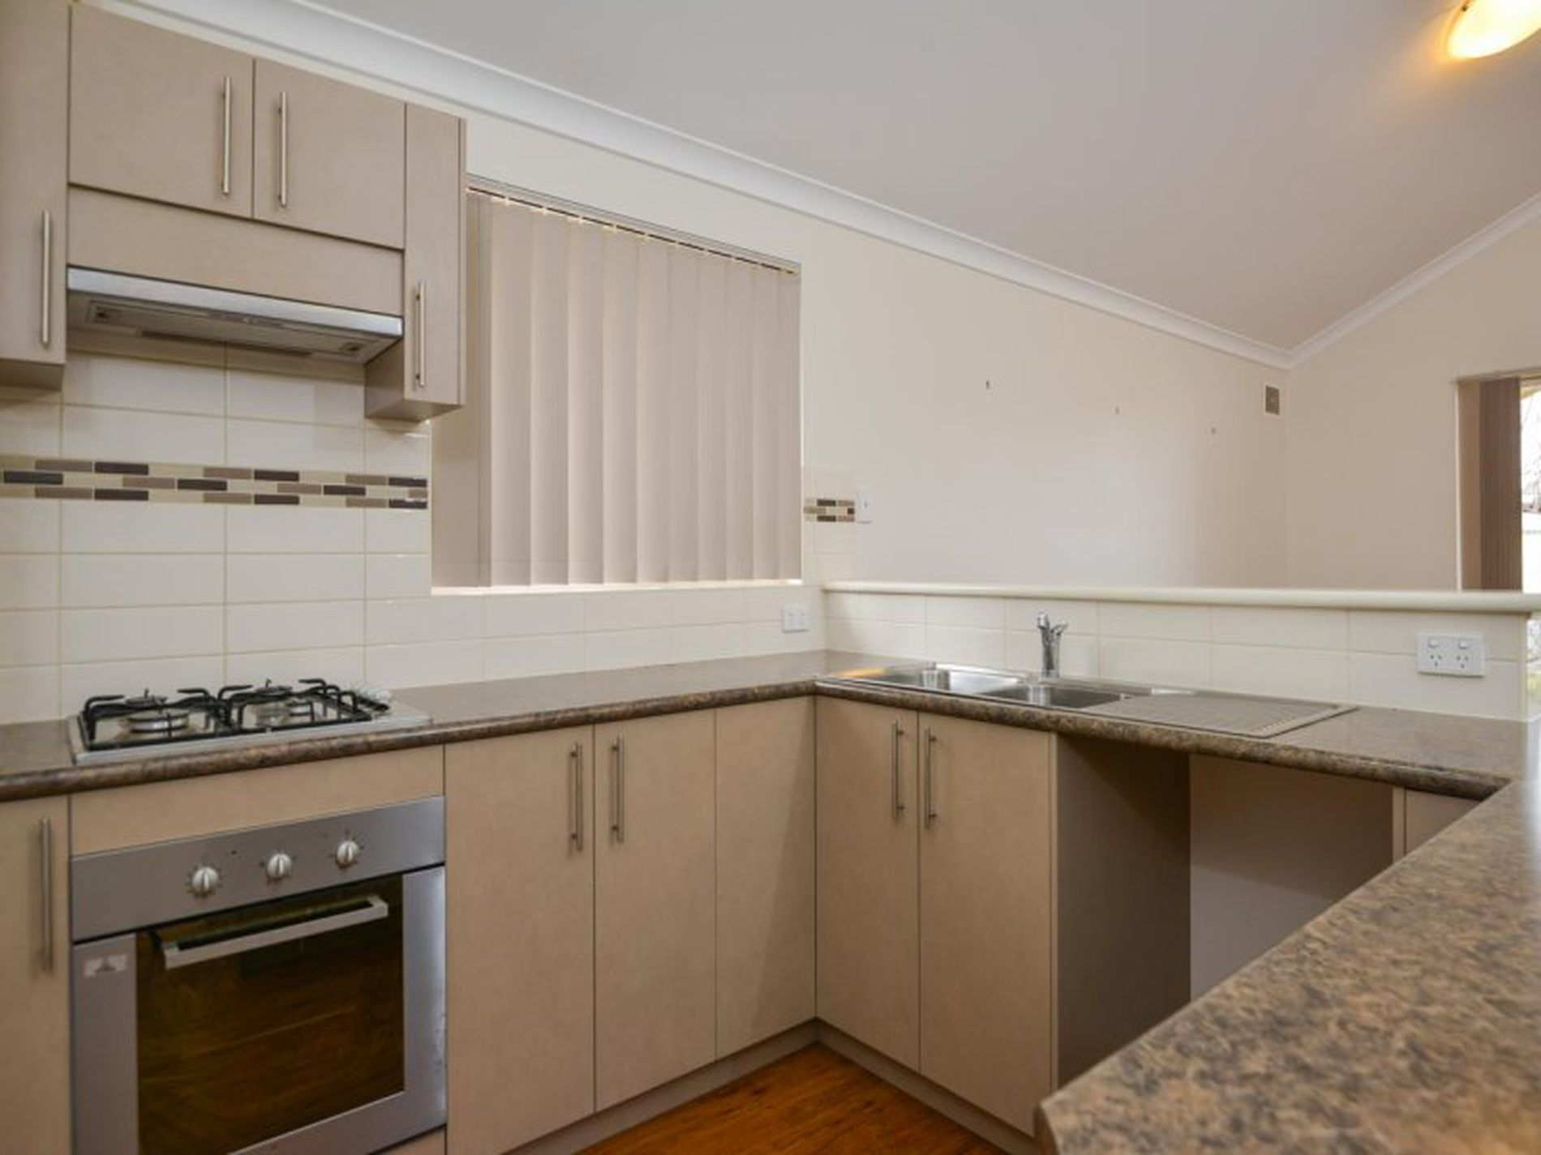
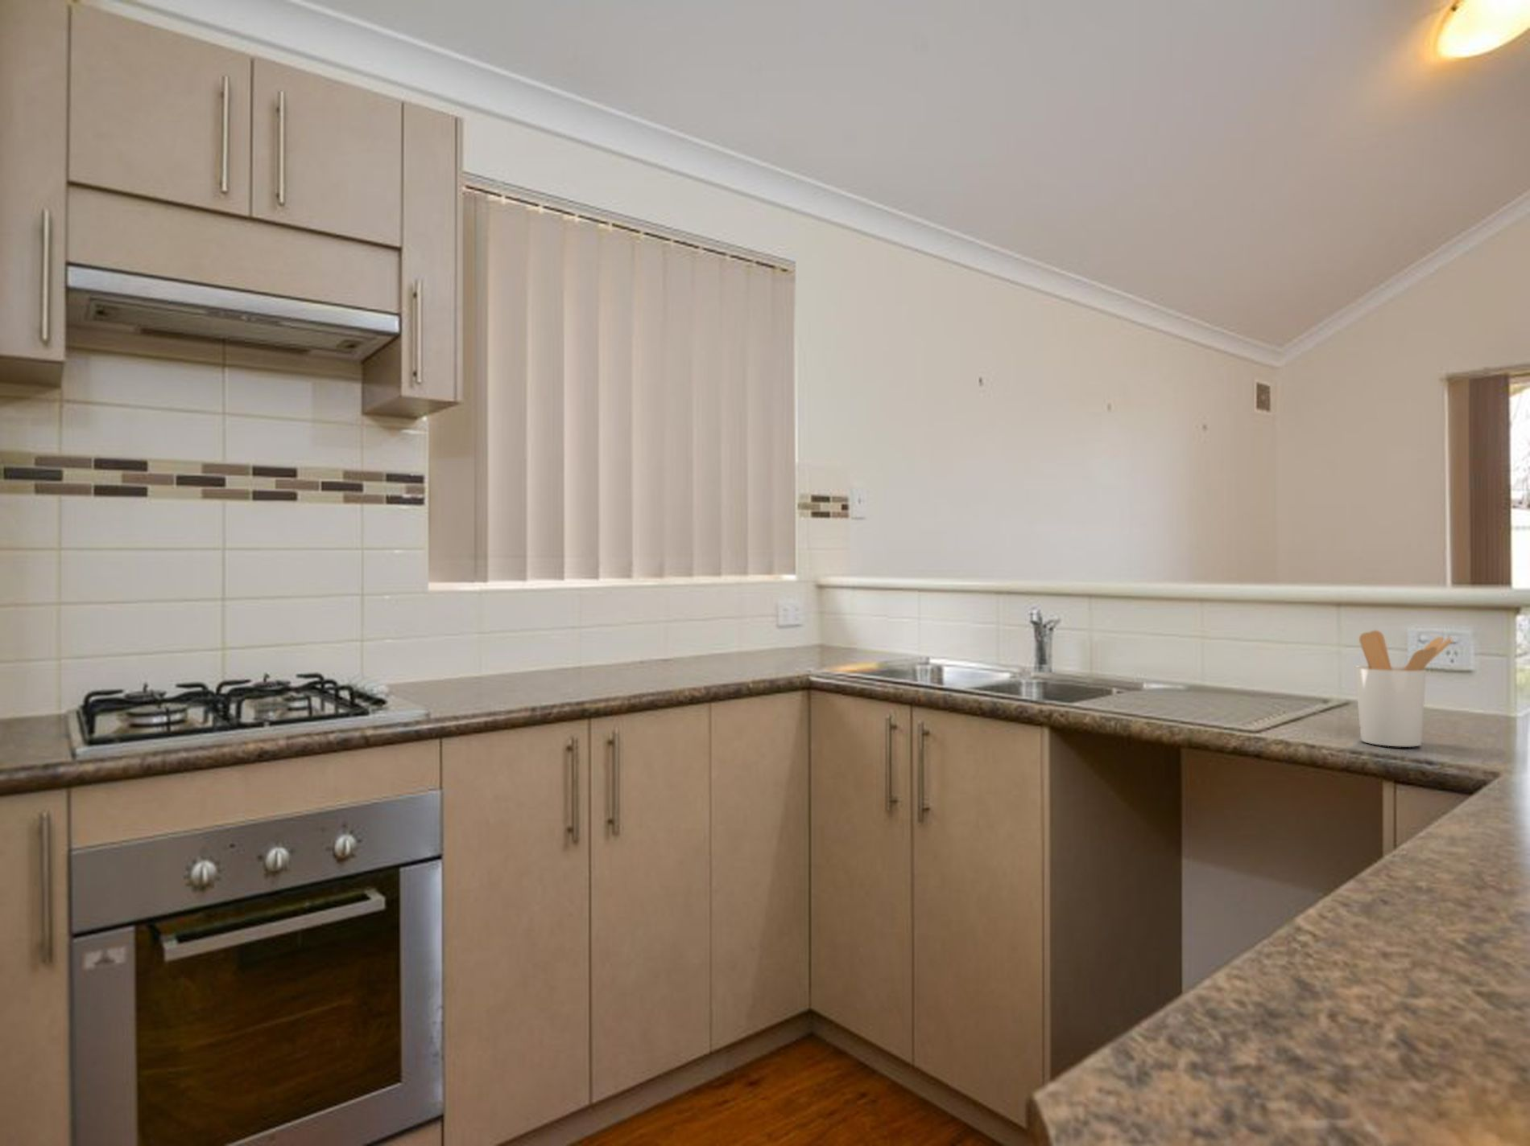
+ utensil holder (1406, 687)
